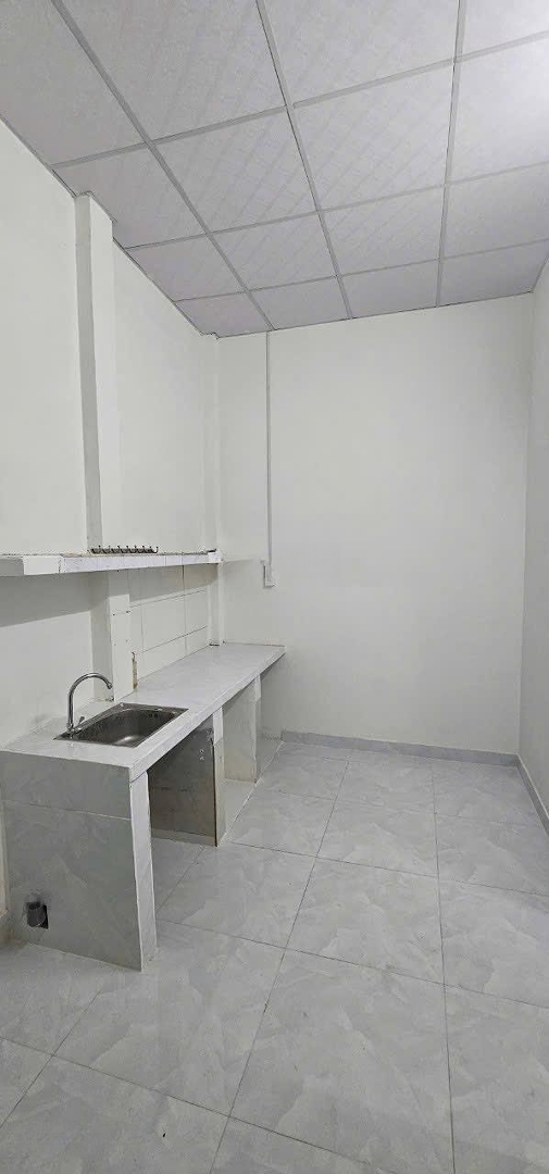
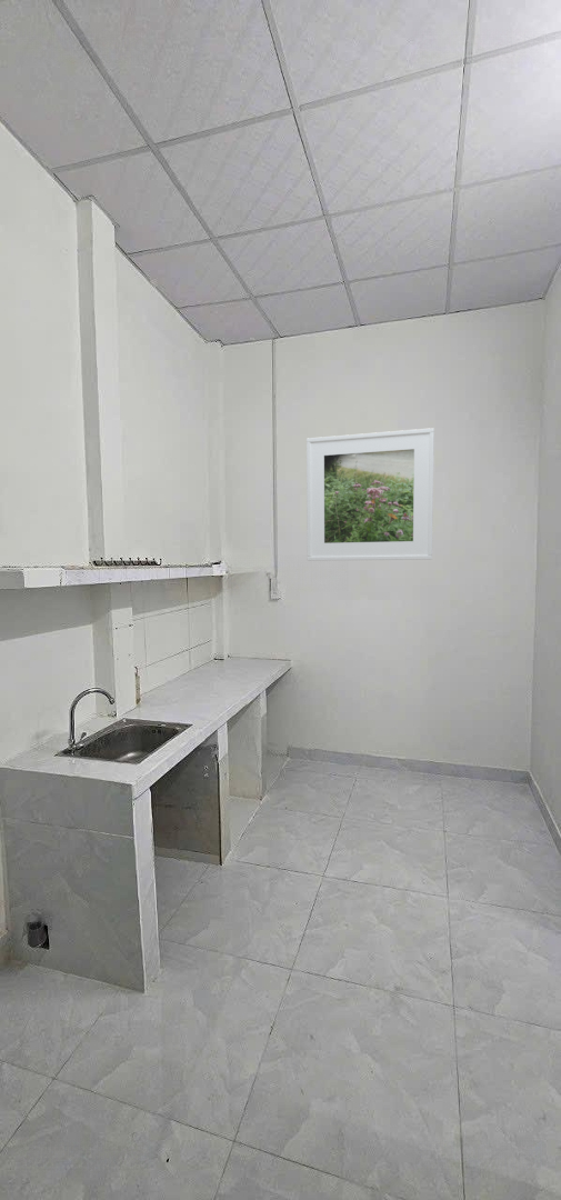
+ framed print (368, 497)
